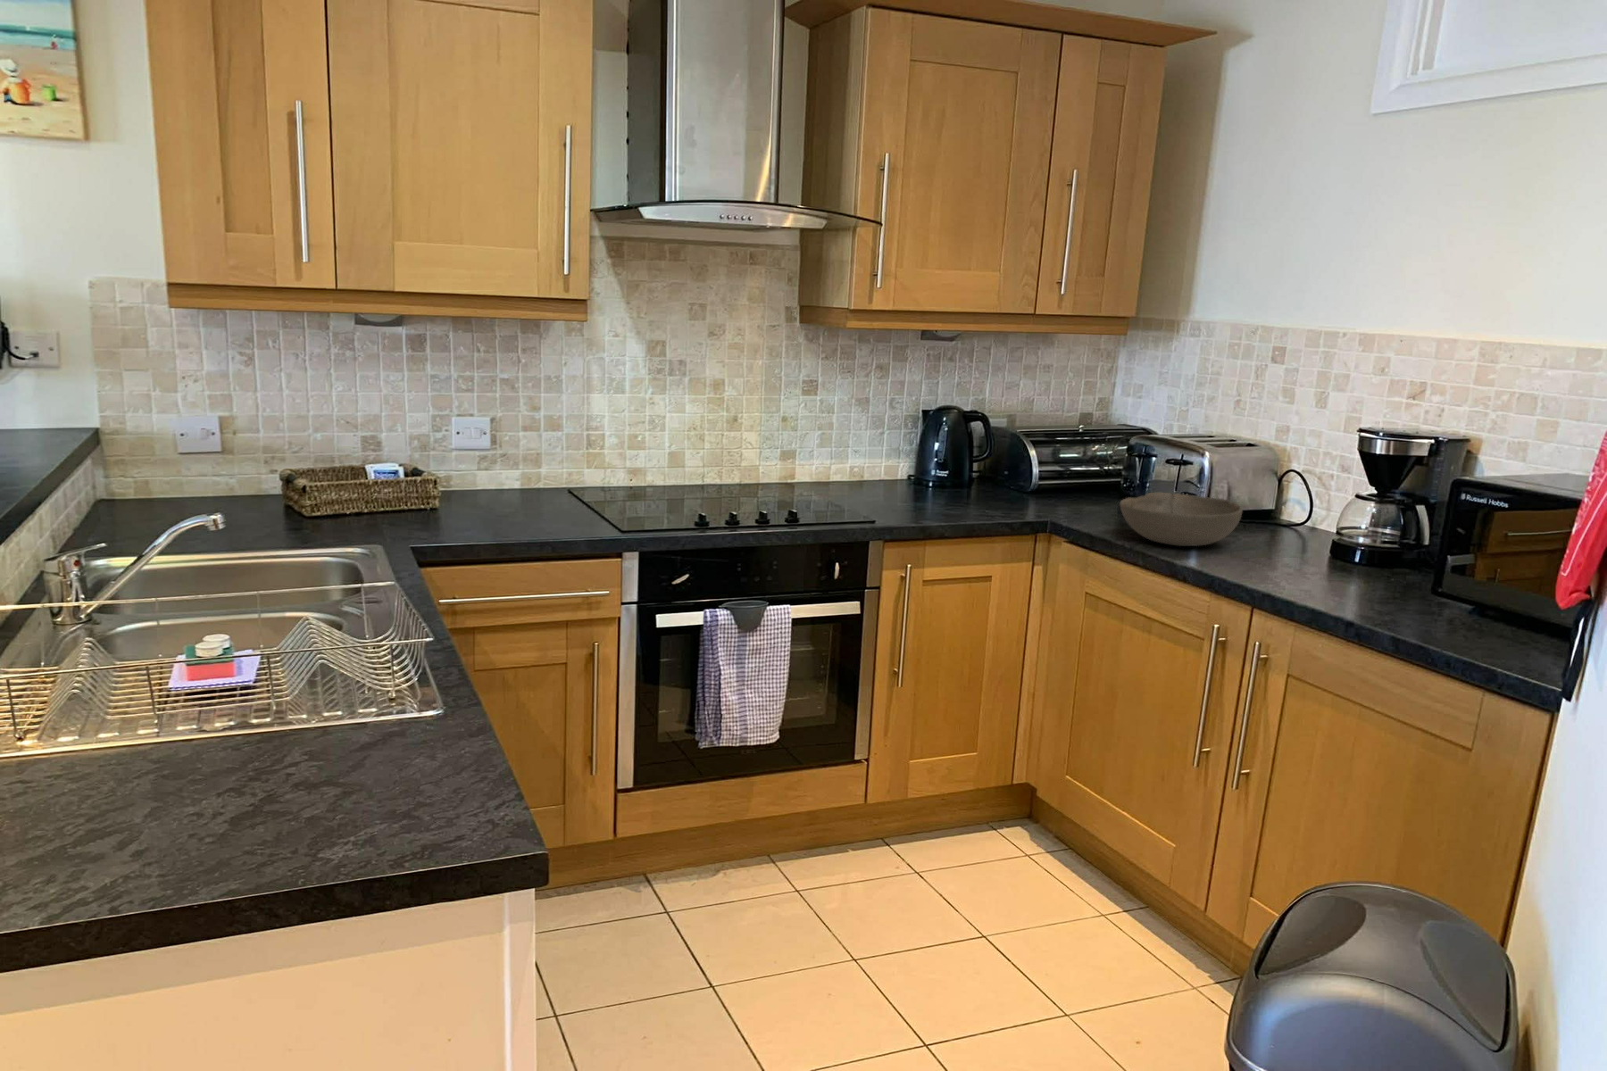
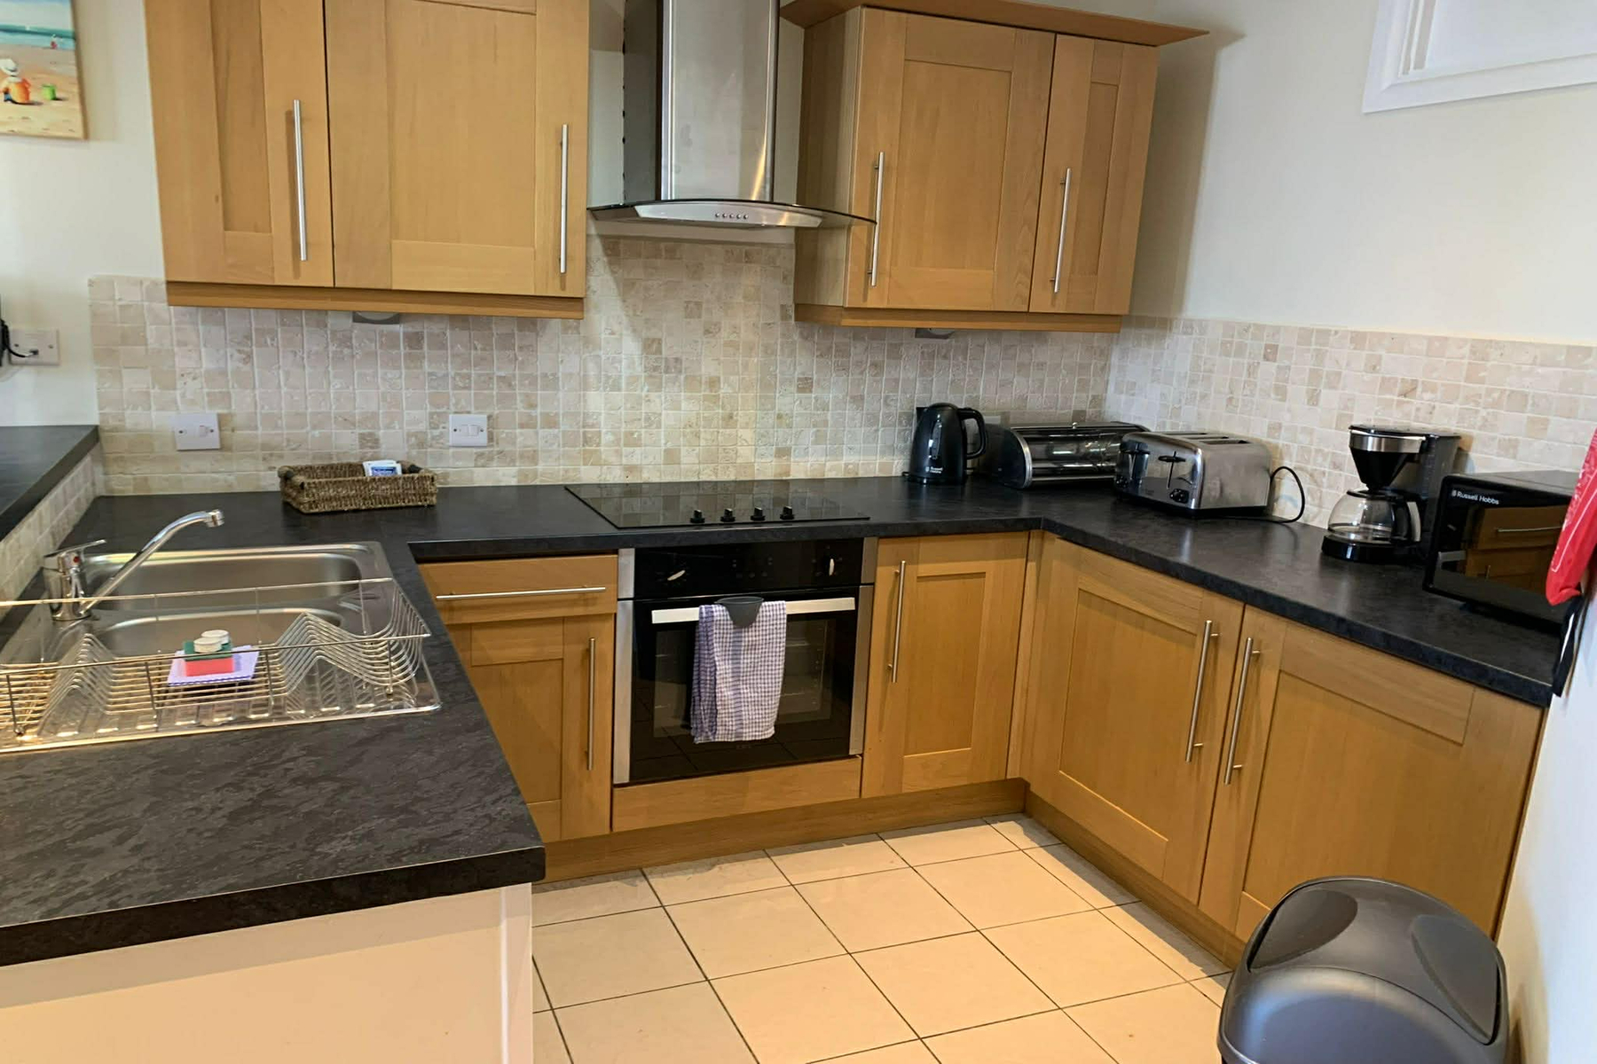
- bowl (1178, 520)
